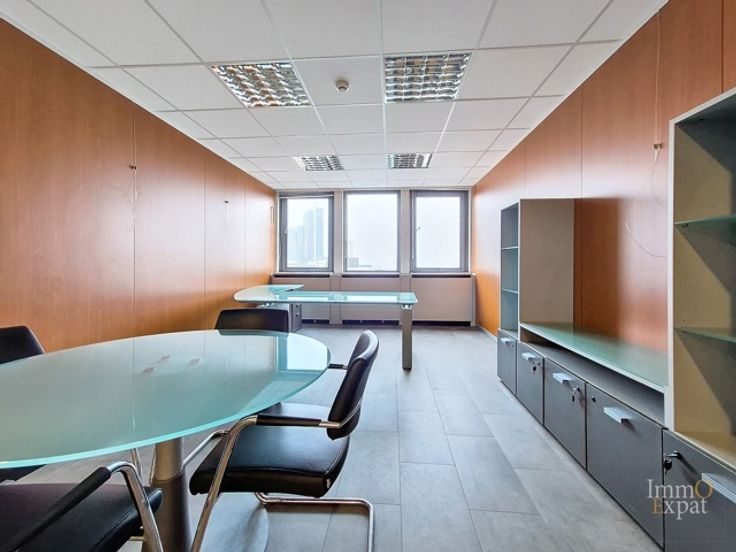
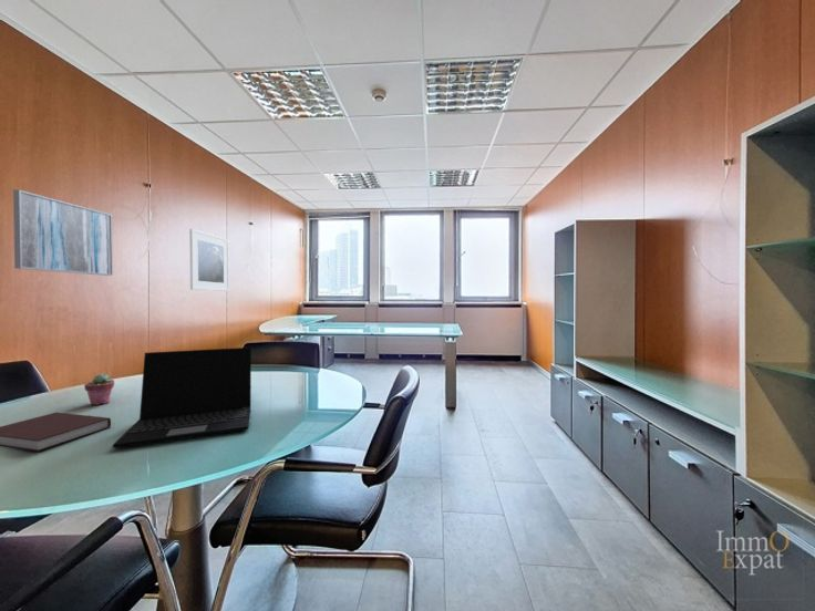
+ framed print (210, 262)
+ laptop (194, 389)
+ wall art (69, 238)
+ notebook (48, 429)
+ potted succulent (100, 387)
